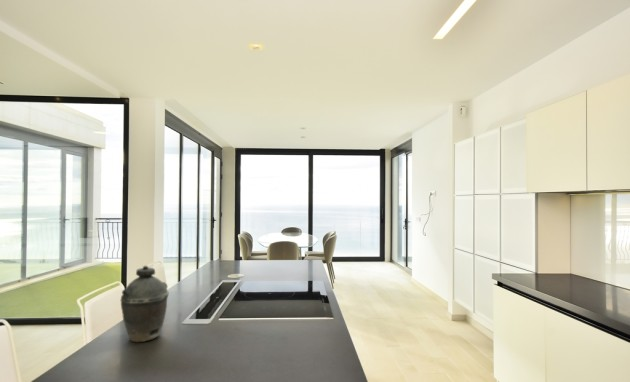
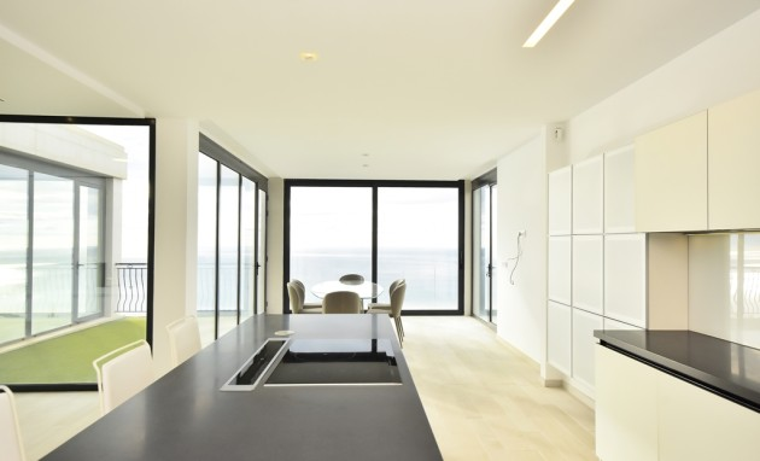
- kettle (144, 301)
